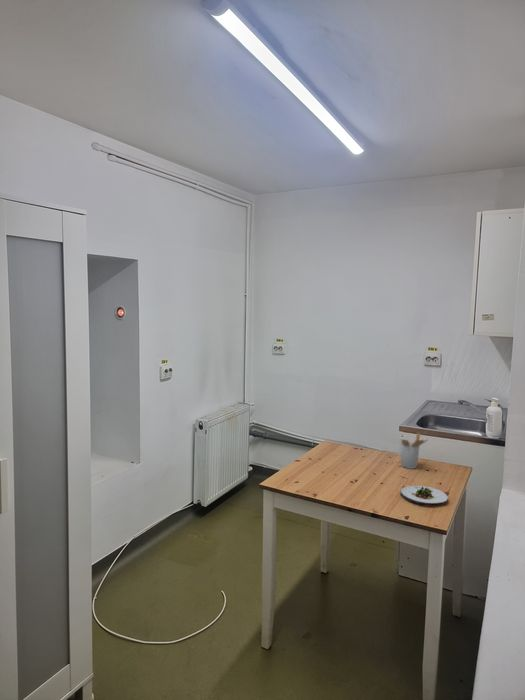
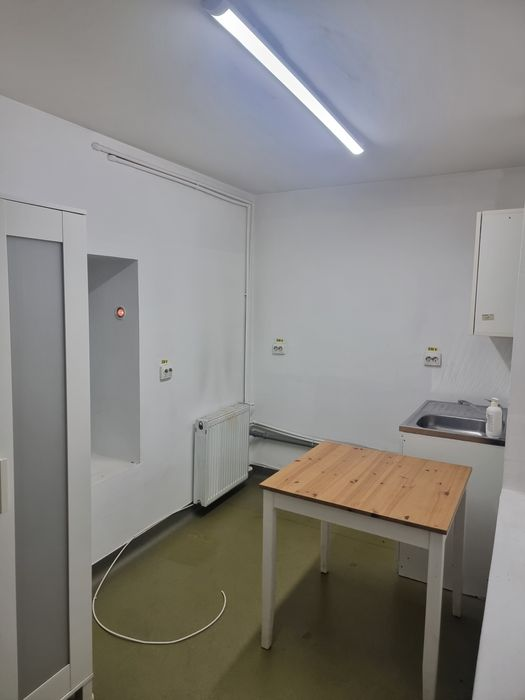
- utensil holder (413, 451)
- salad plate (423, 492)
